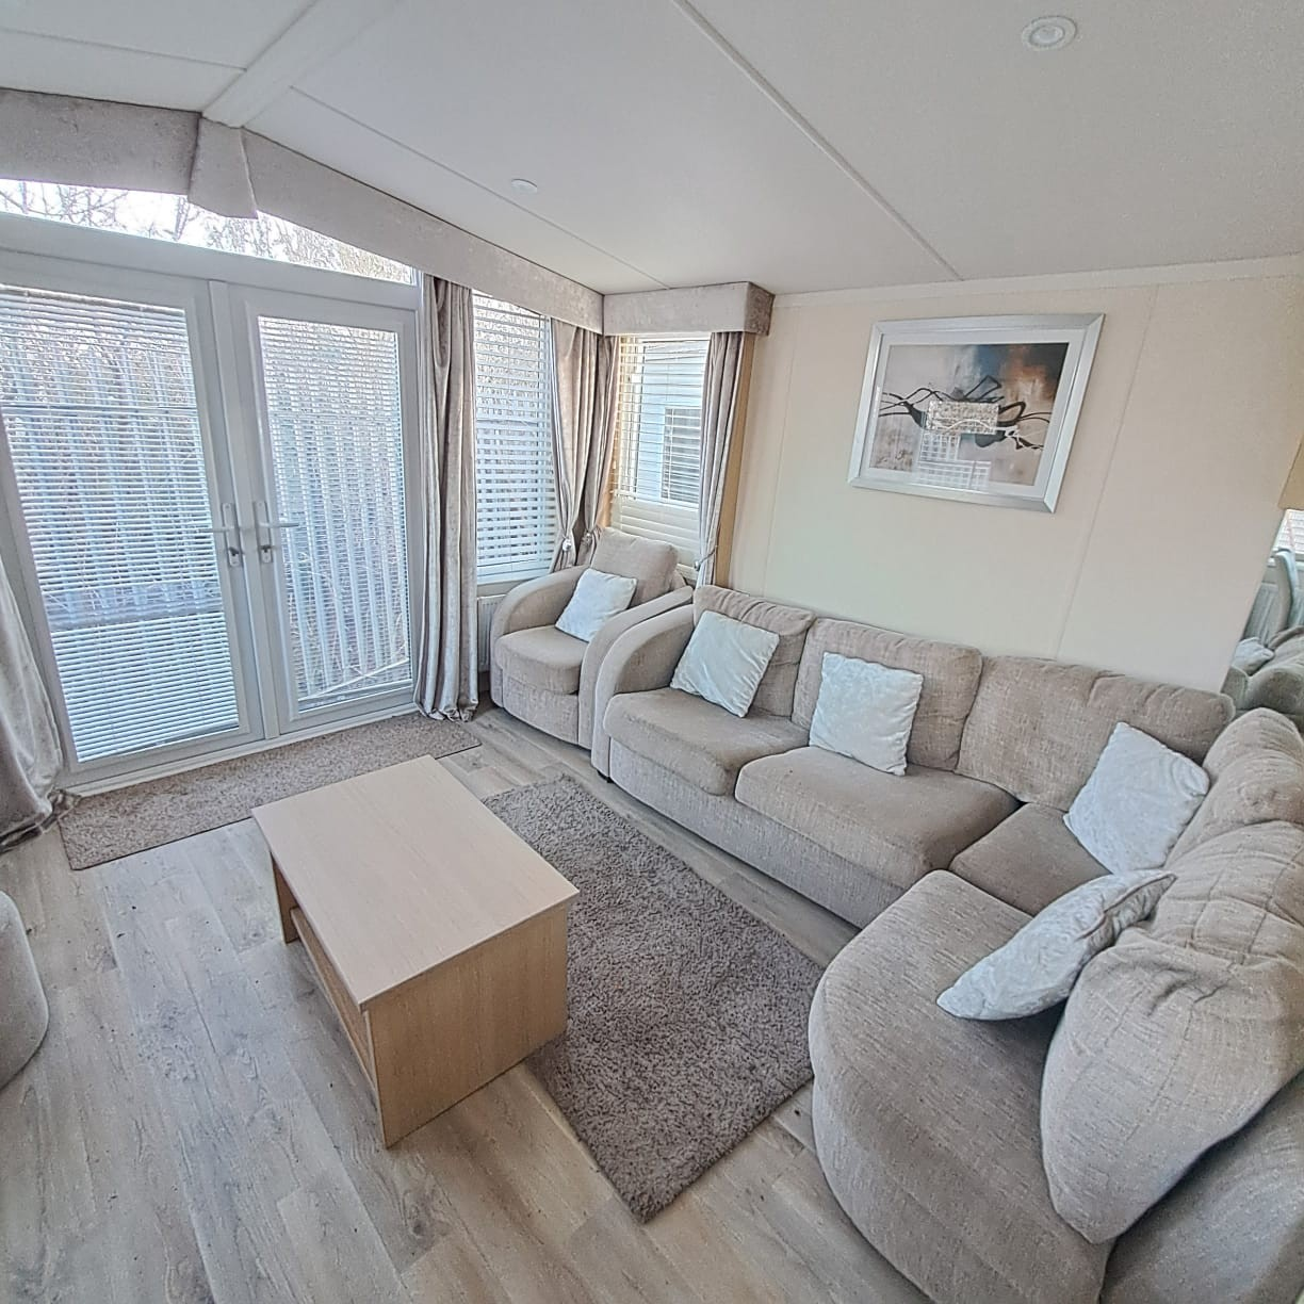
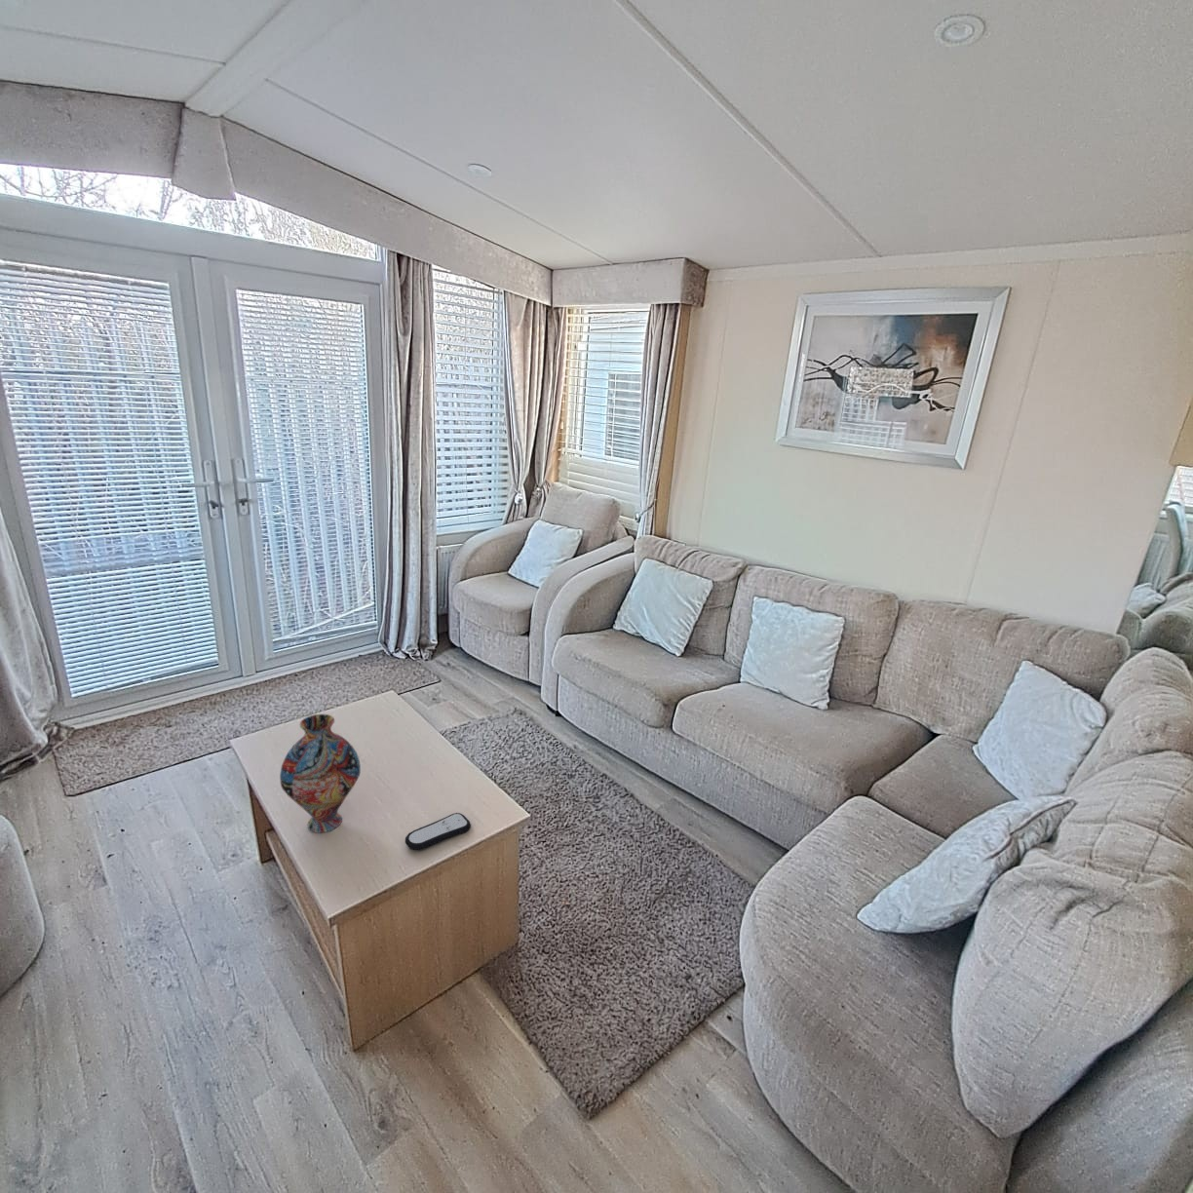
+ vase (321, 772)
+ remote control (438, 831)
